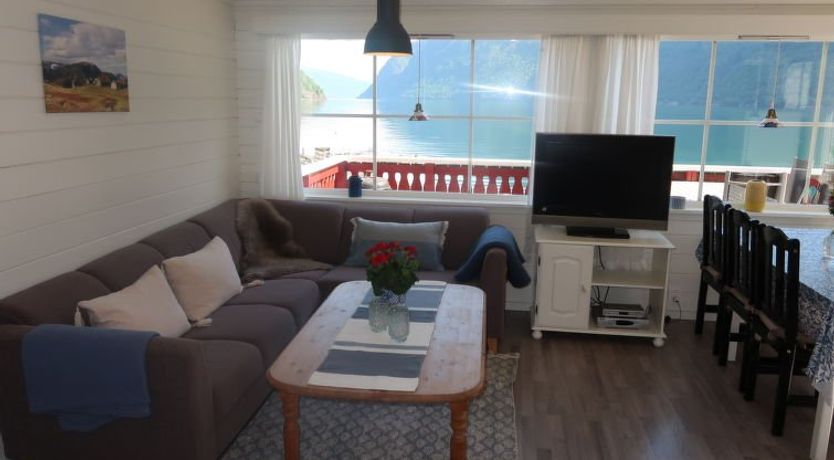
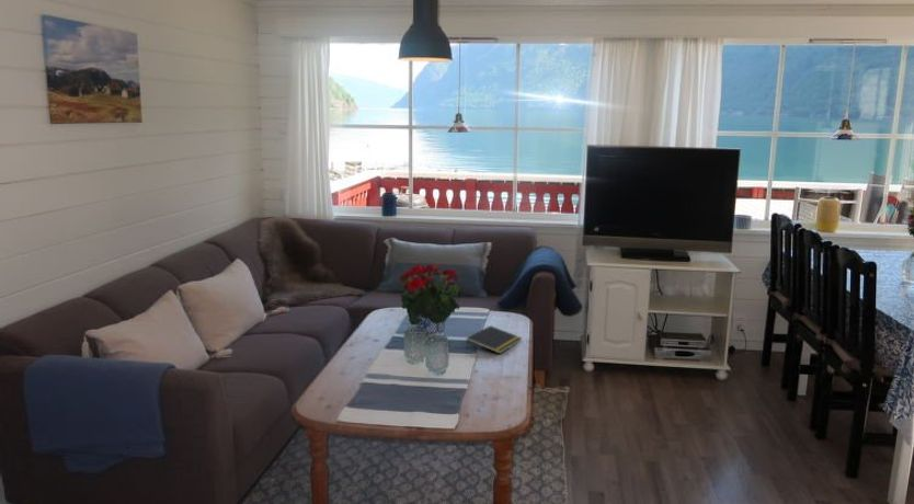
+ notepad (494, 339)
